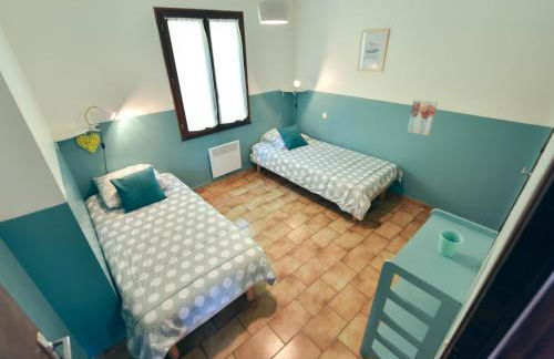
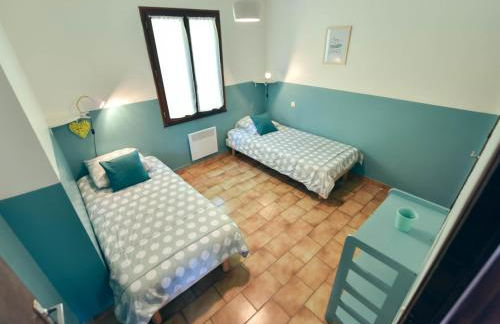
- wall art (421, 117)
